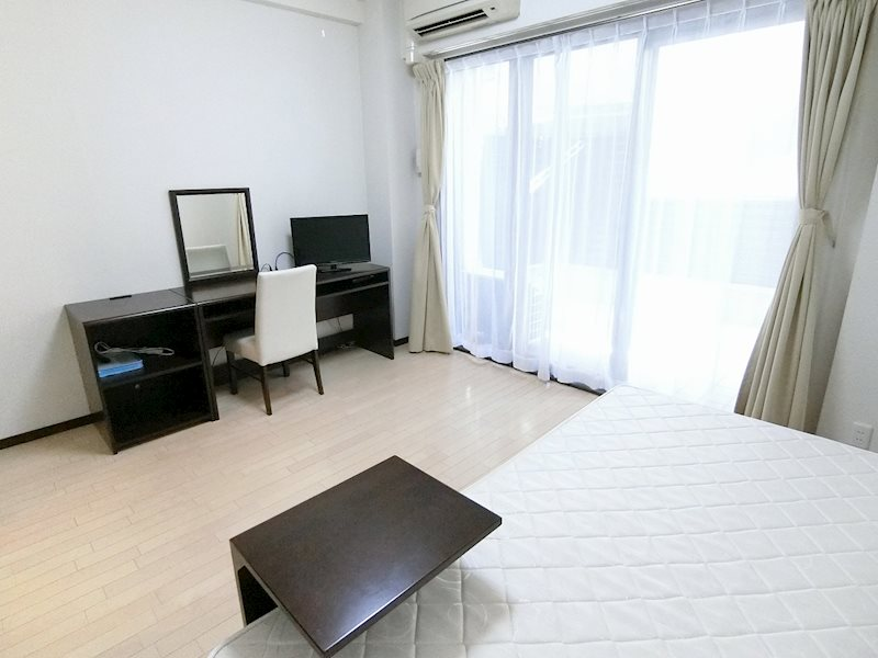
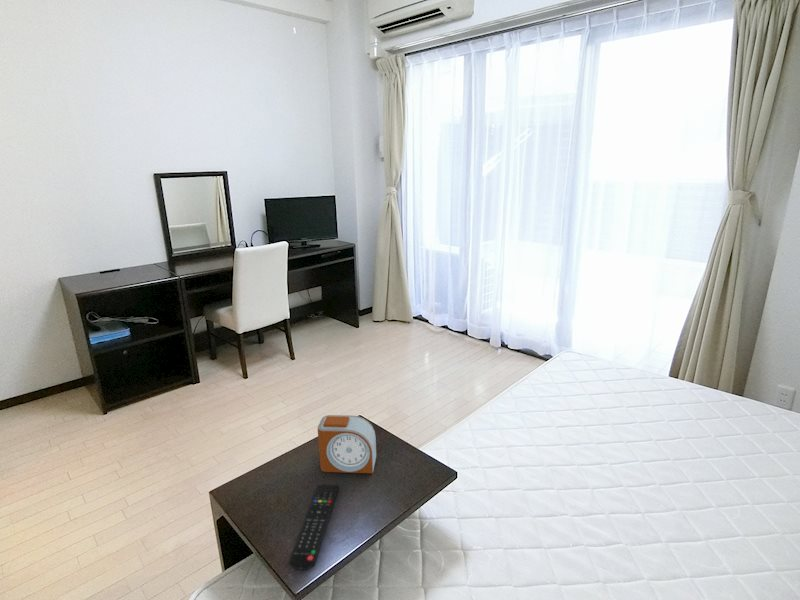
+ remote control (316, 522)
+ alarm clock (347, 442)
